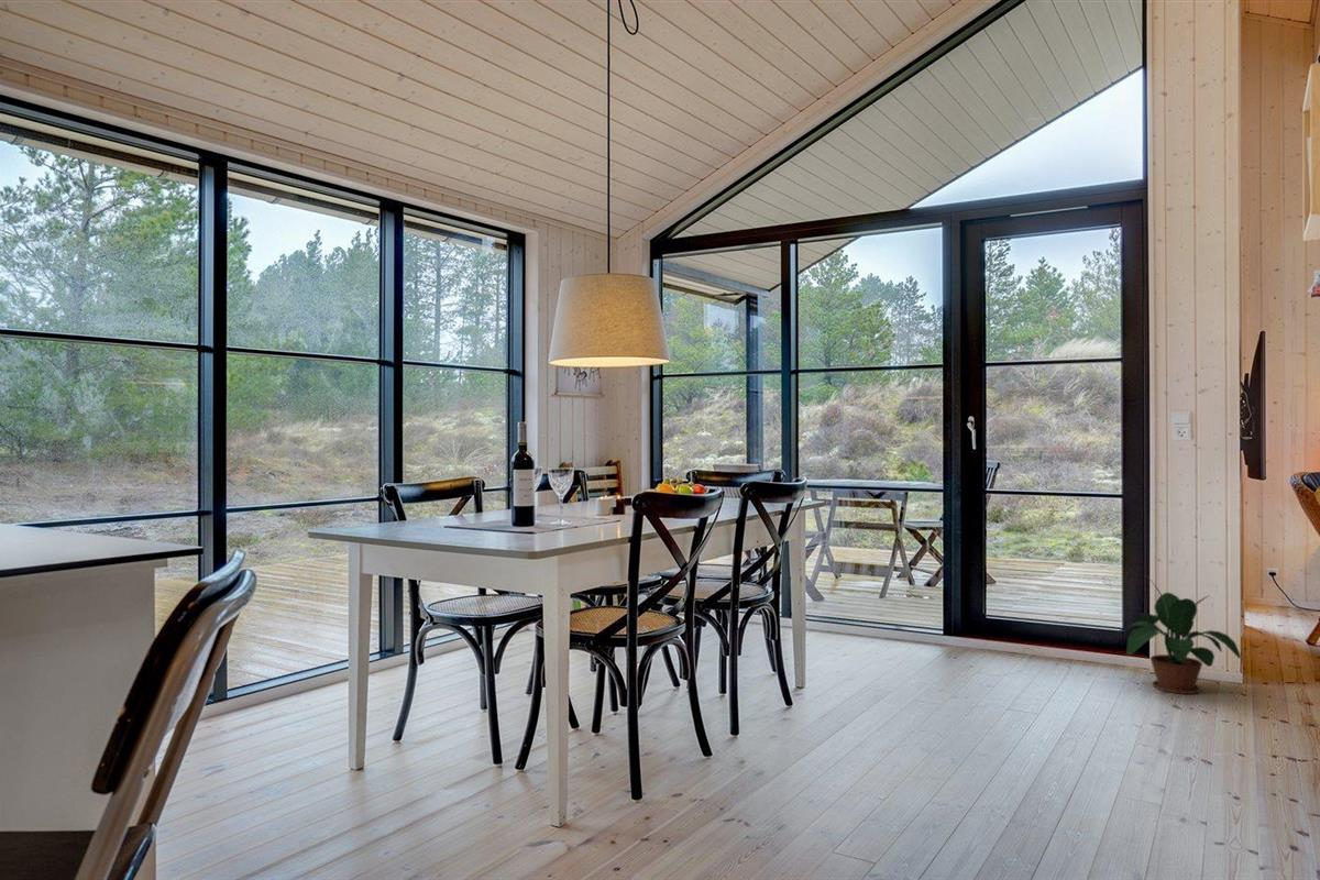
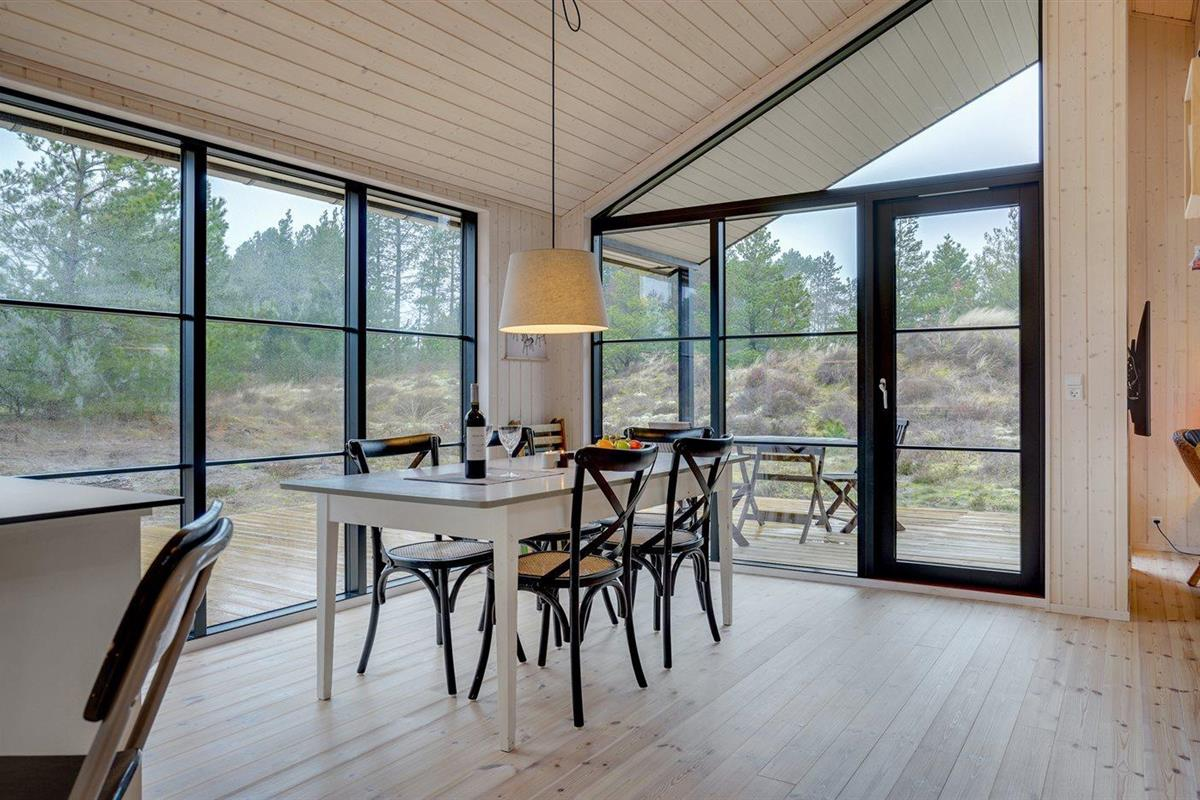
- potted plant (1175, 630)
